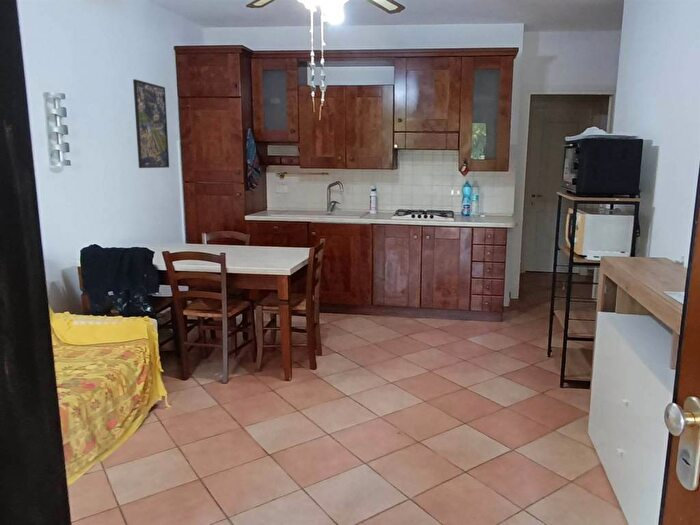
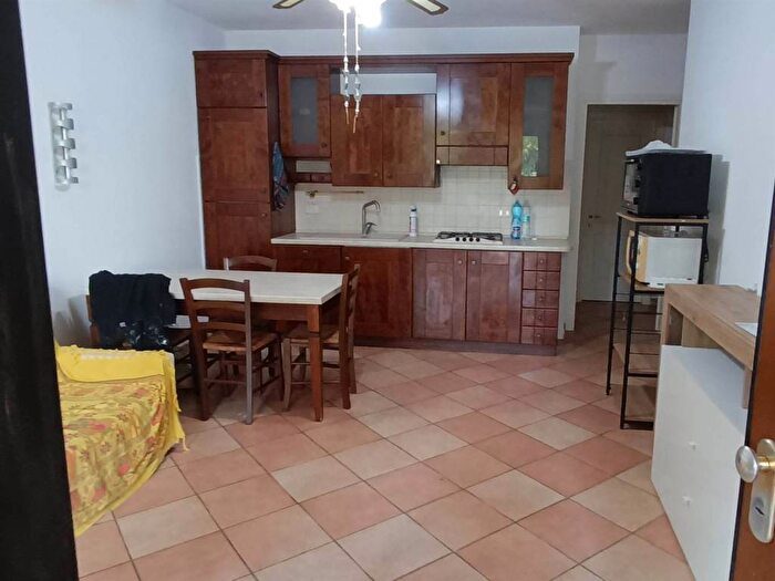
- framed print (152, 126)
